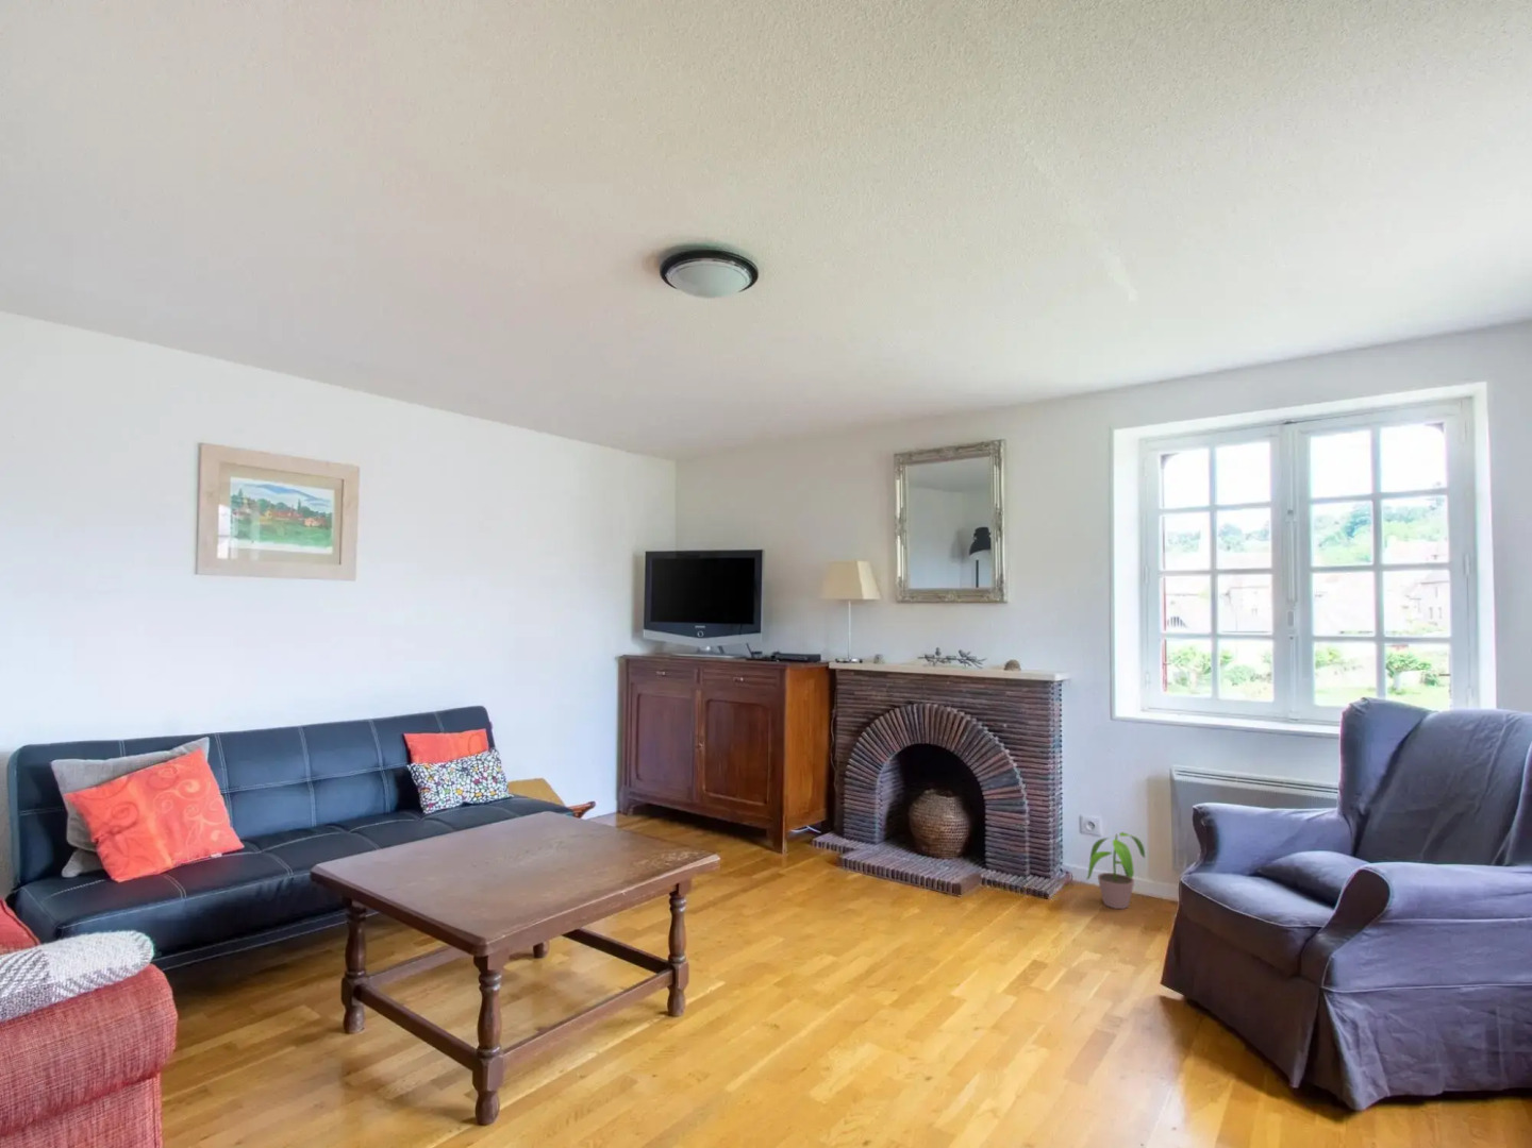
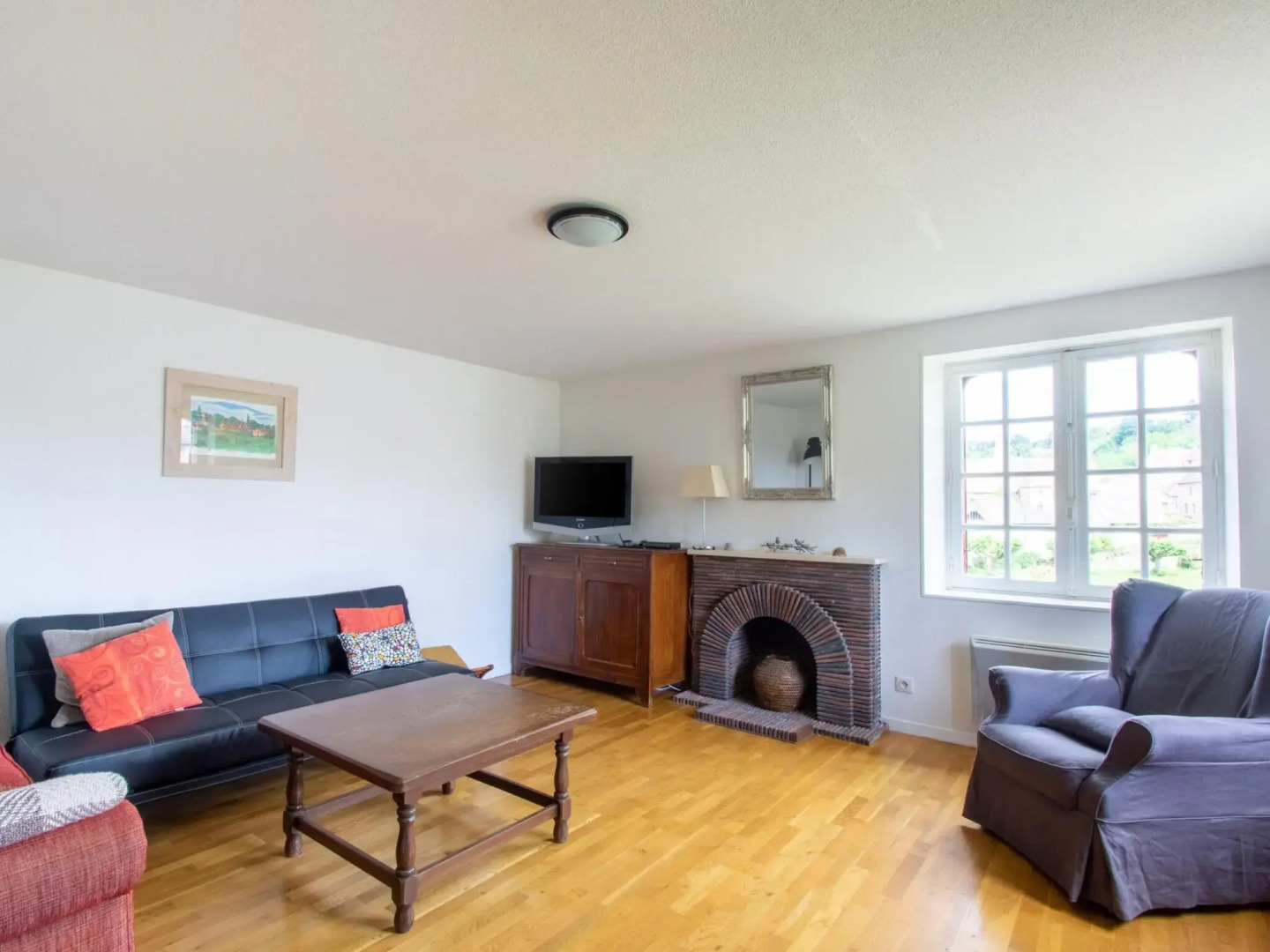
- potted plant (1115, 868)
